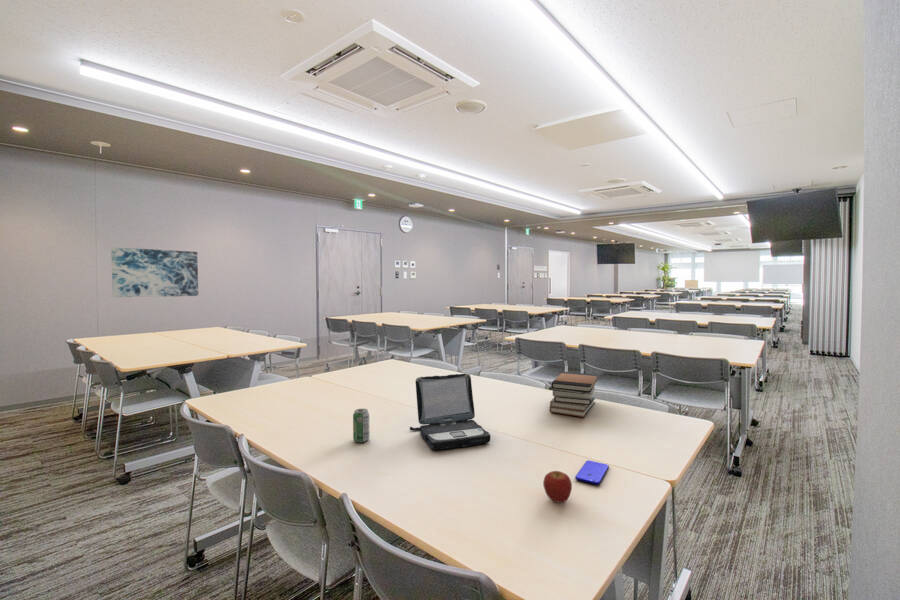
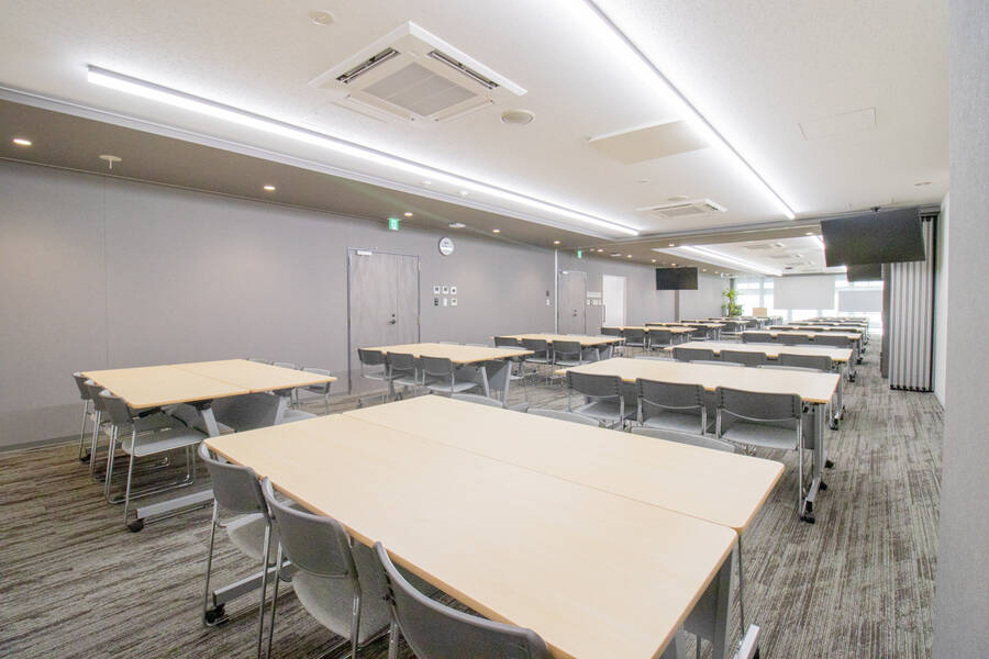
- smartphone (592, 471)
- wall art (157, 273)
- apple (557, 486)
- beverage can (361, 425)
- laptop (450, 407)
- book stack (574, 392)
